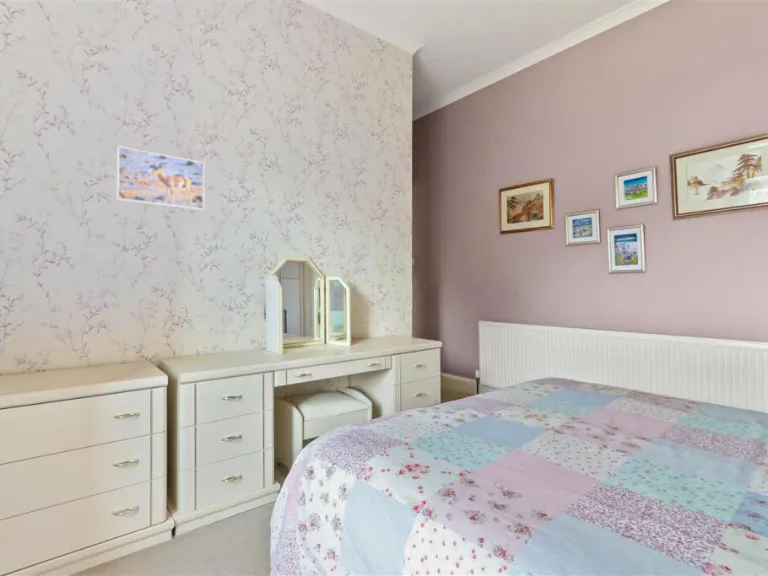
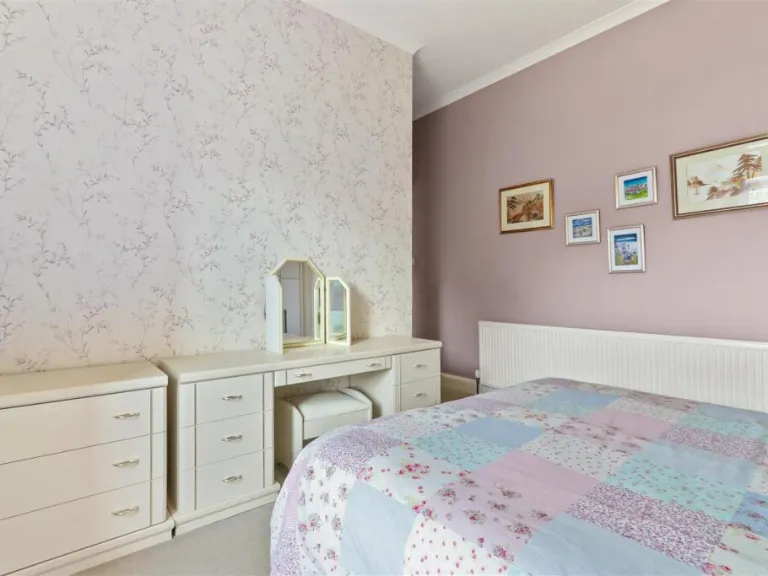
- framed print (162, 180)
